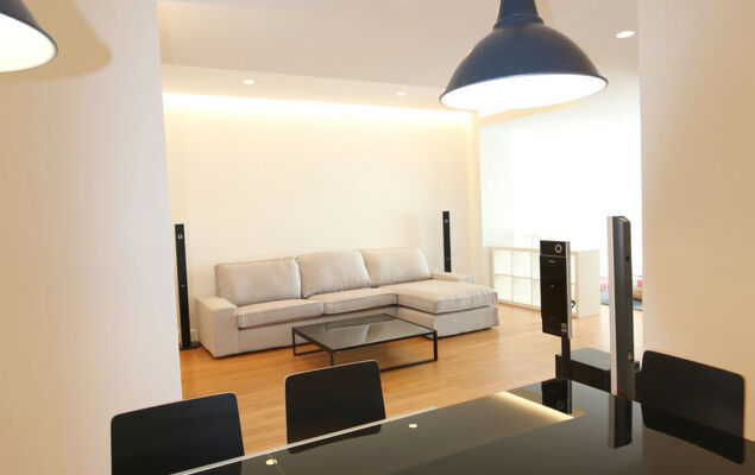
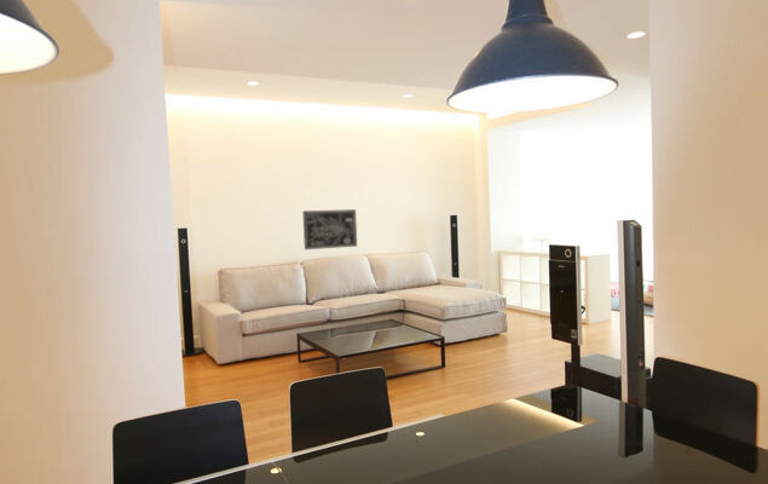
+ wall art (330, 229)
